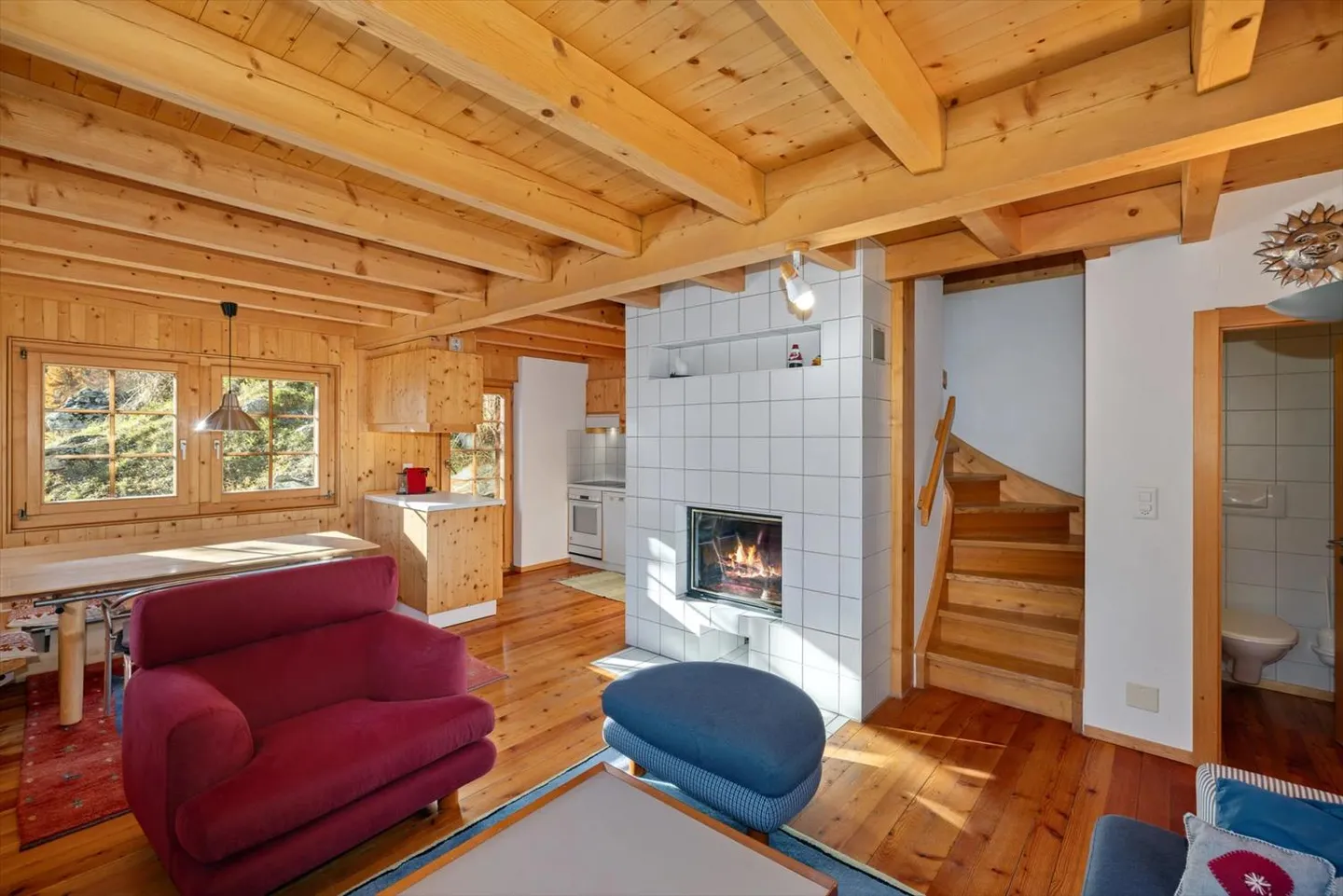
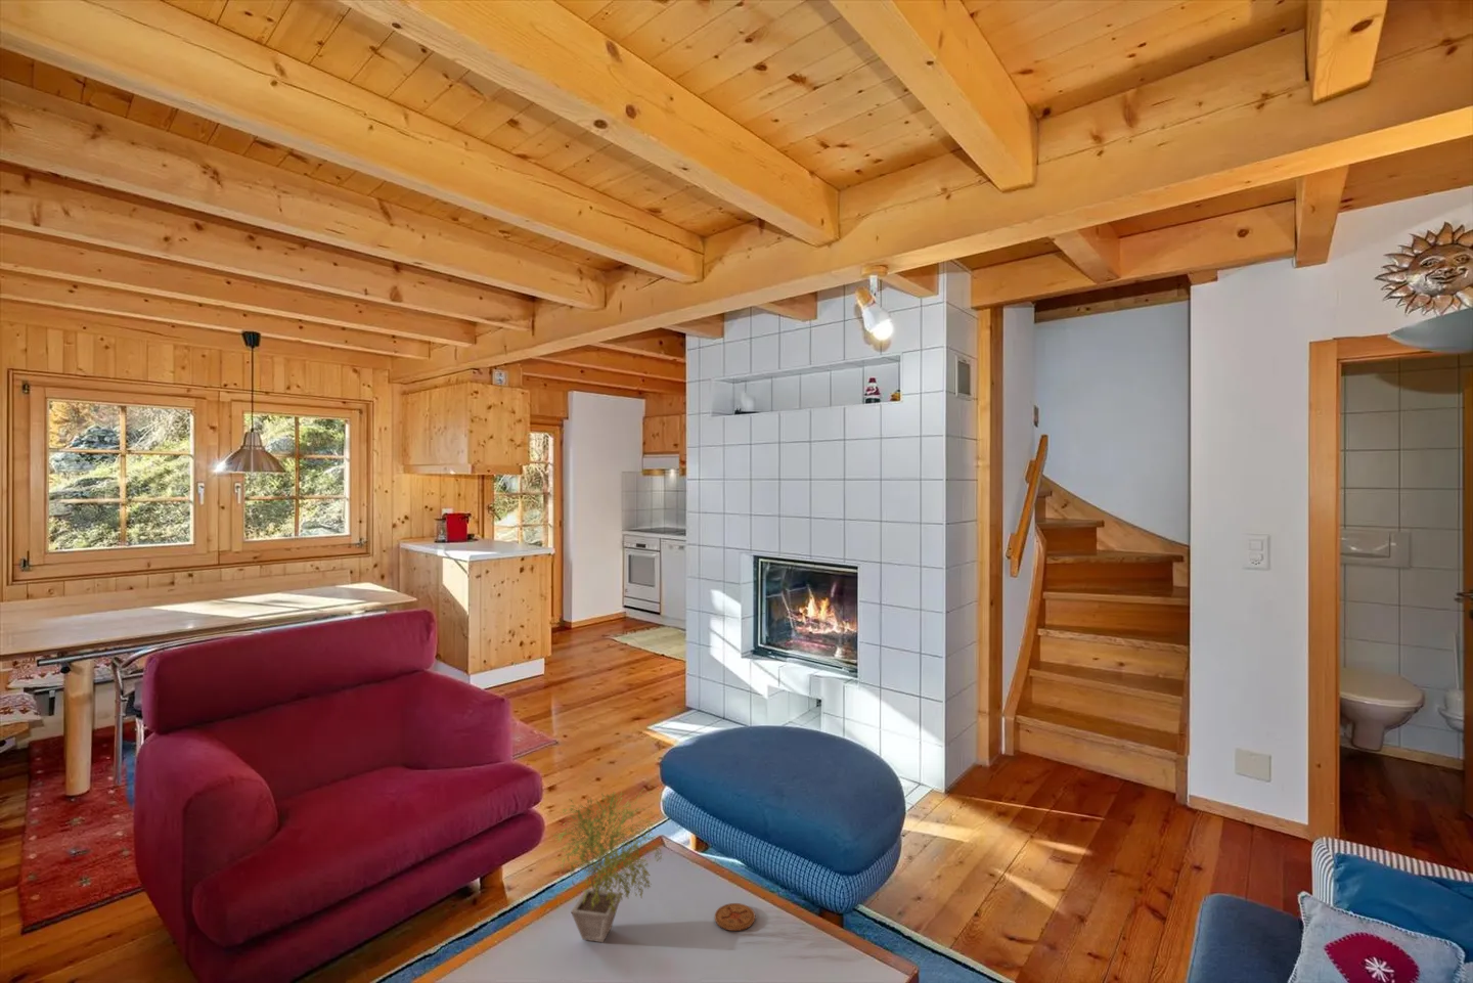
+ potted plant (607, 856)
+ coaster (735, 916)
